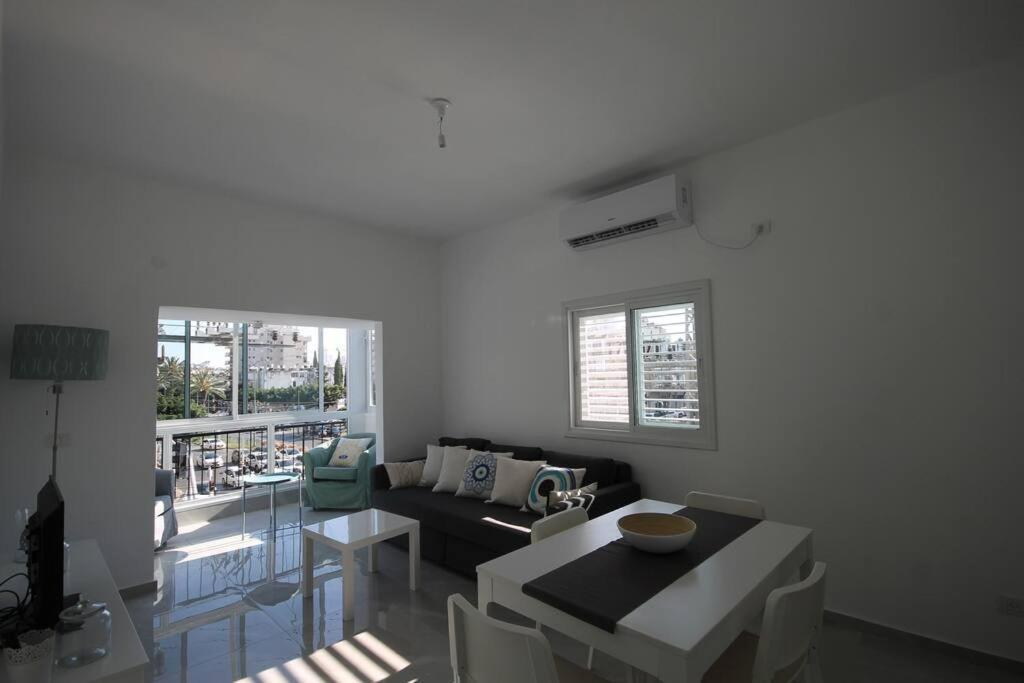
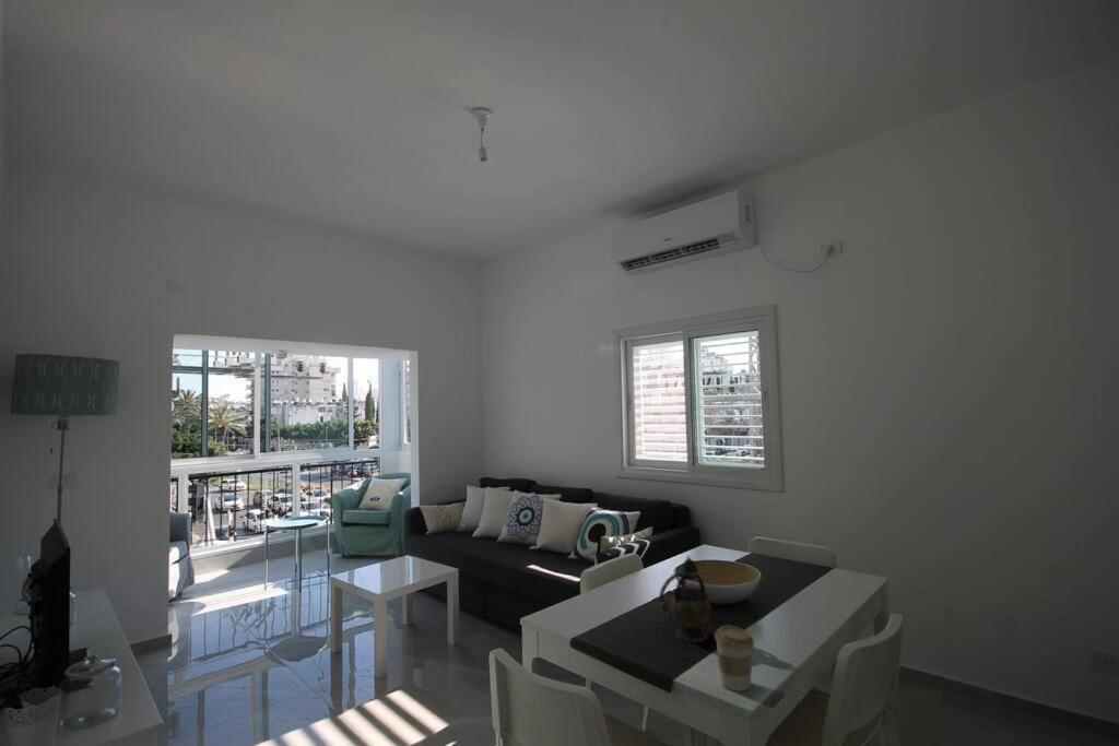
+ coffee cup (734, 656)
+ teapot (698, 600)
